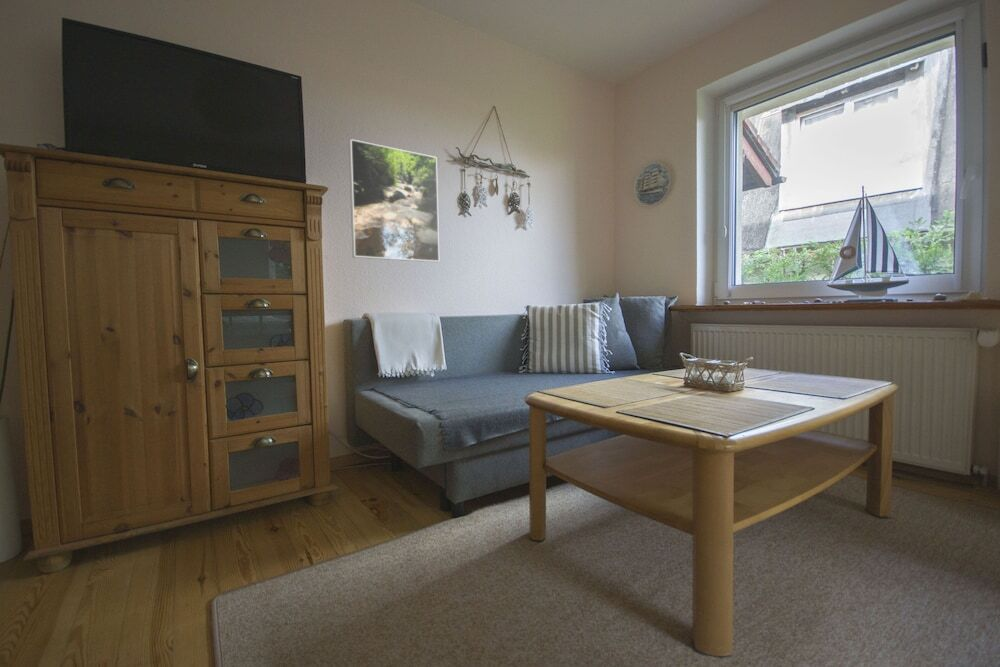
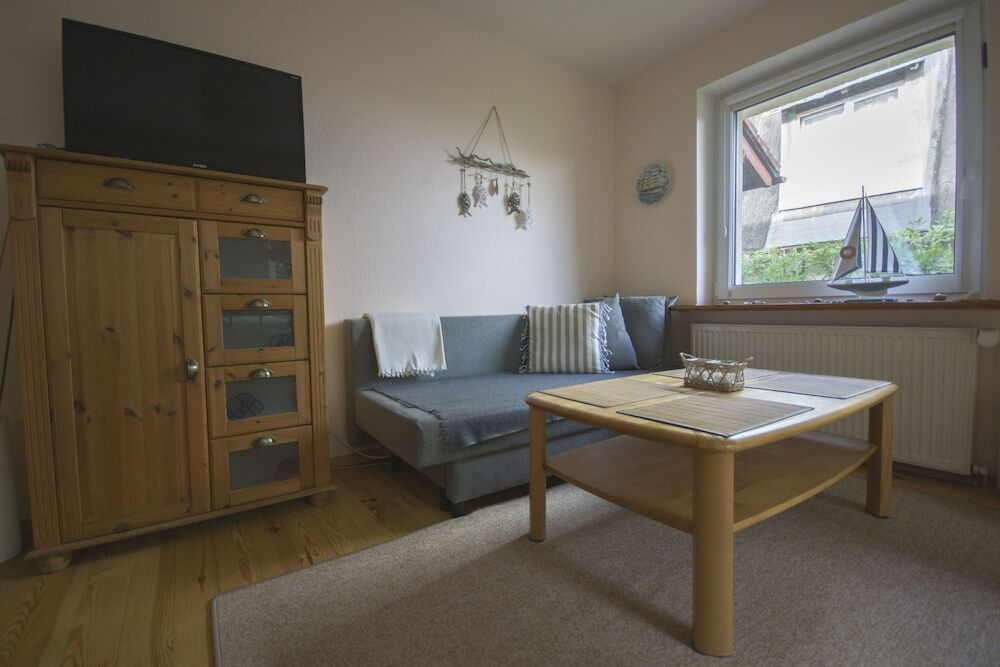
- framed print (396, 204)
